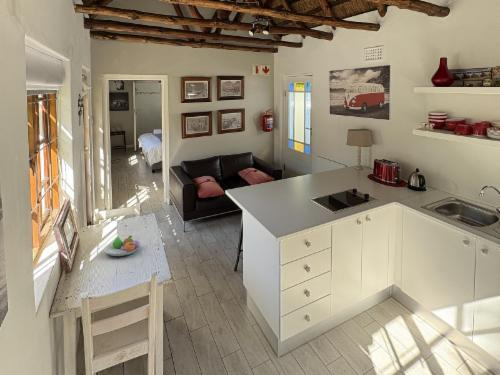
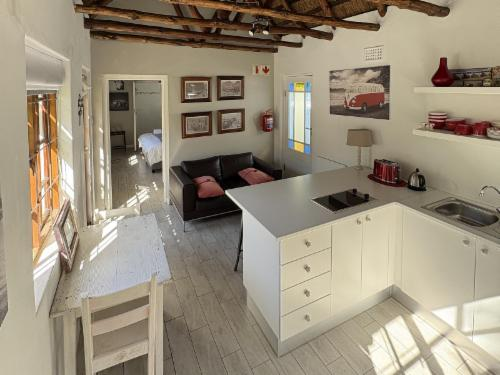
- fruit bowl (122, 244)
